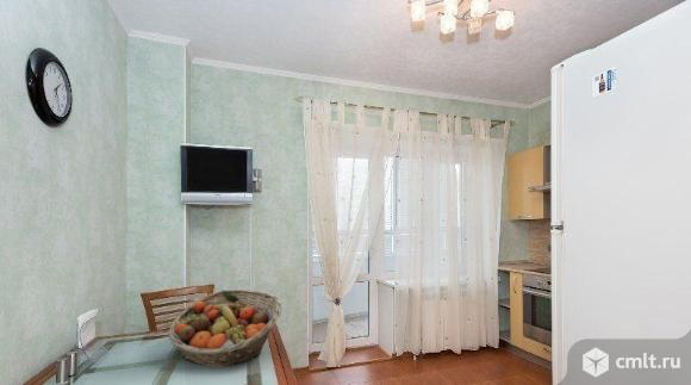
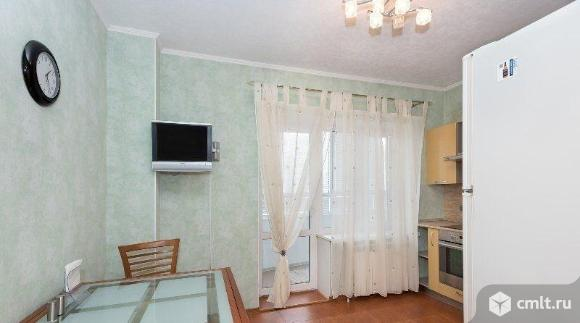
- fruit basket (226, 324)
